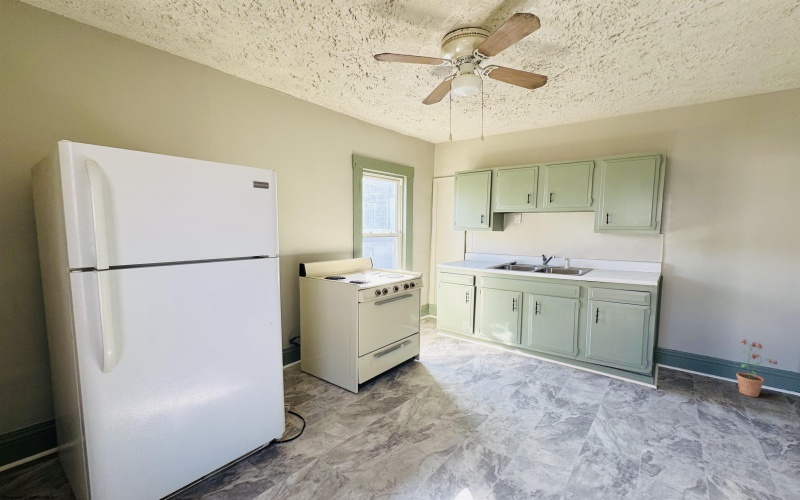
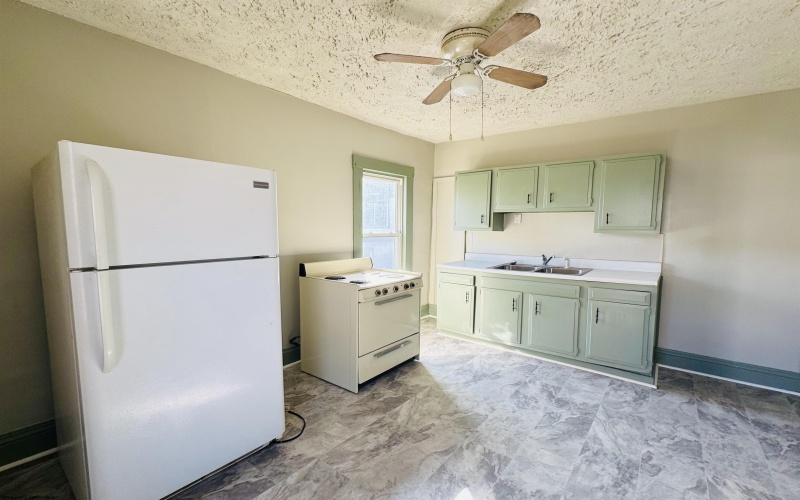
- potted plant (754, 367)
